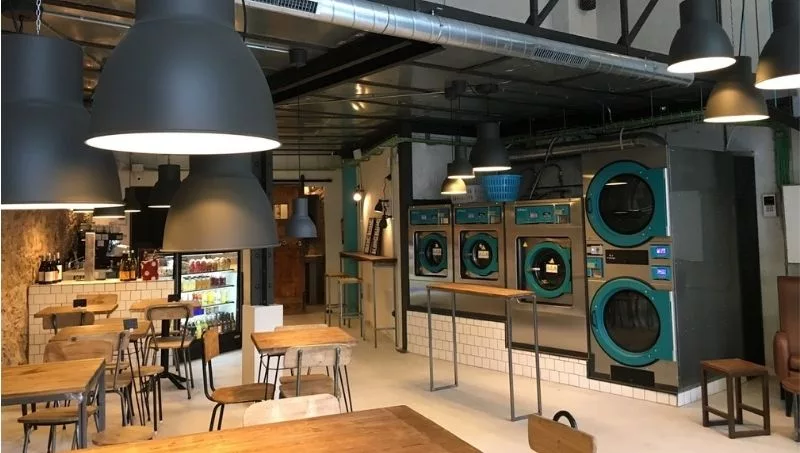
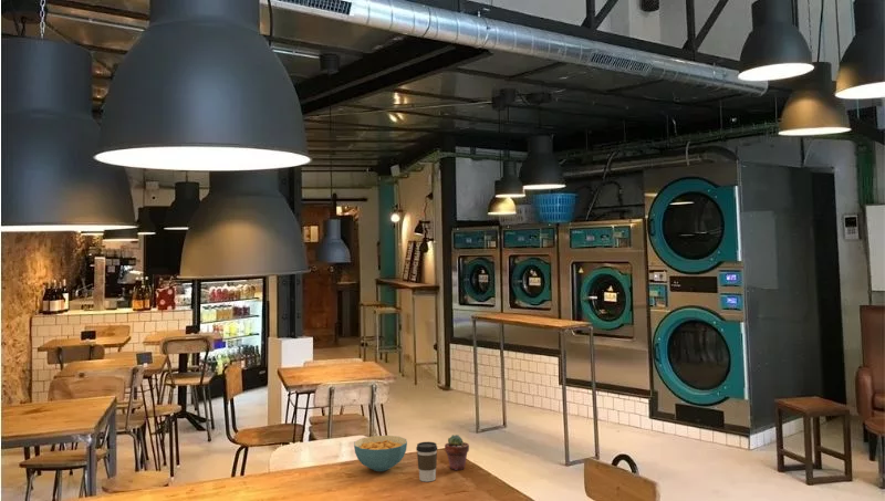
+ potted succulent (457, 450)
+ coffee cup (427, 461)
+ cereal bowl (381, 455)
